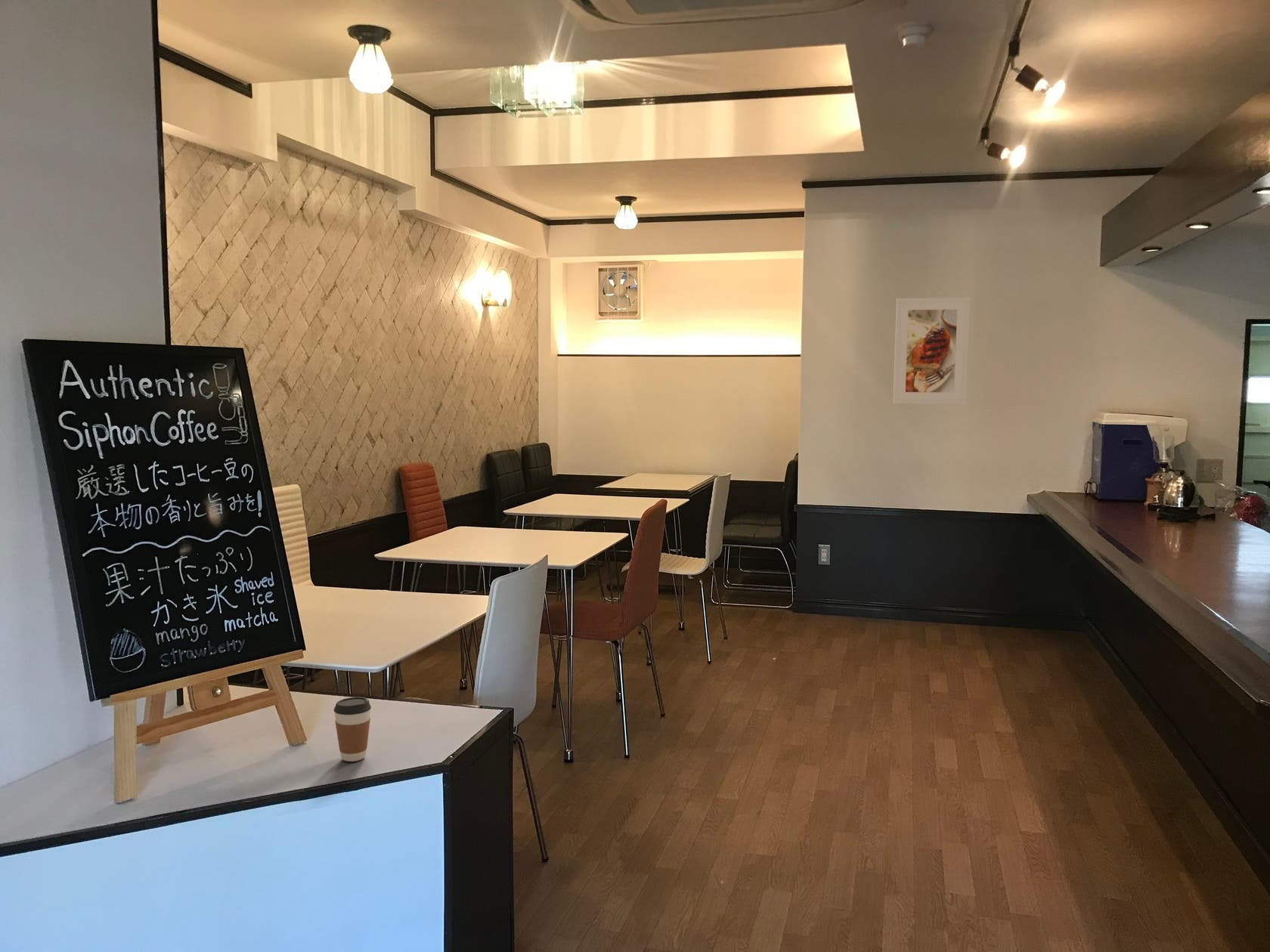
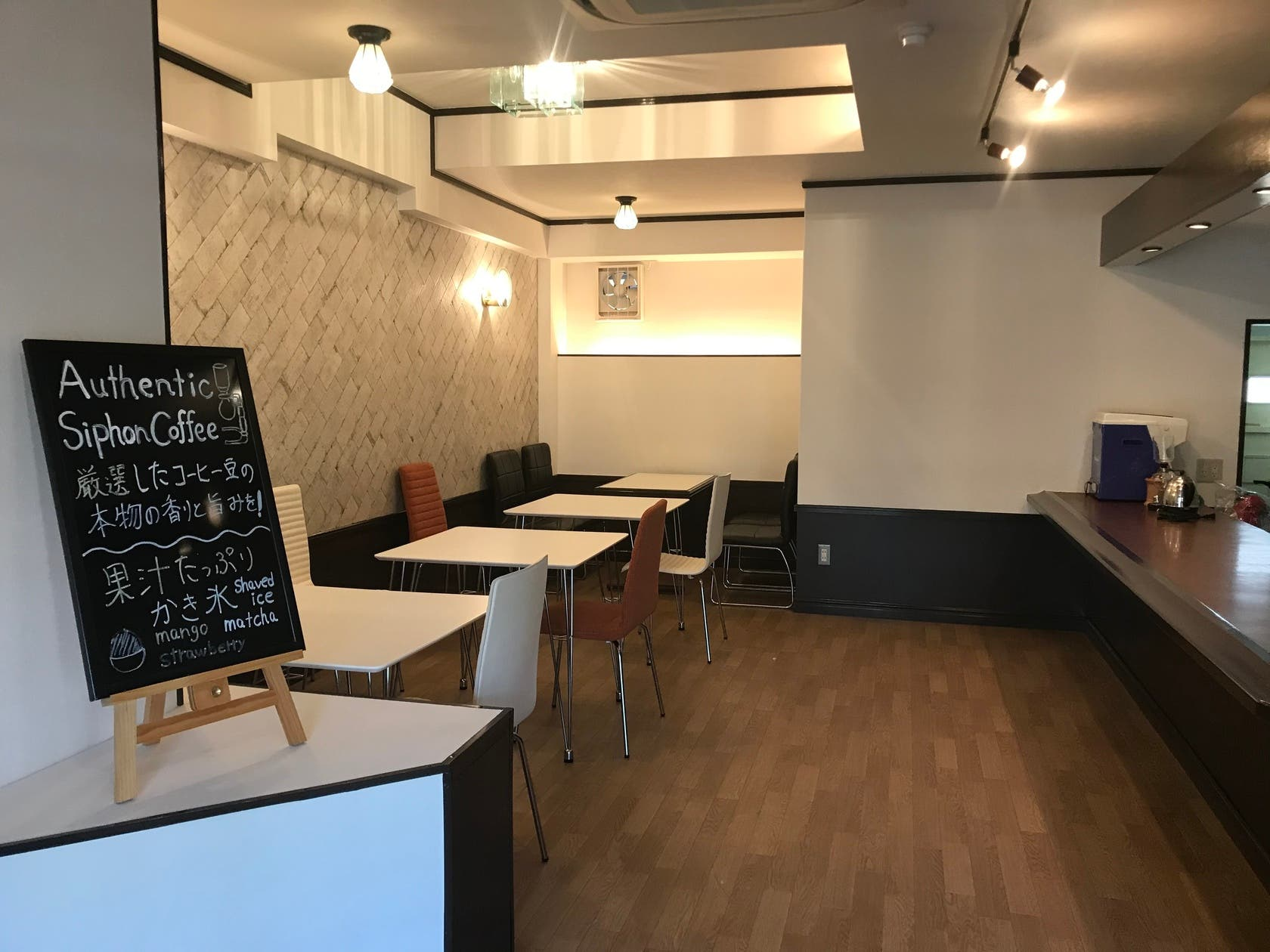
- coffee cup (352, 729)
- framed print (931, 351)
